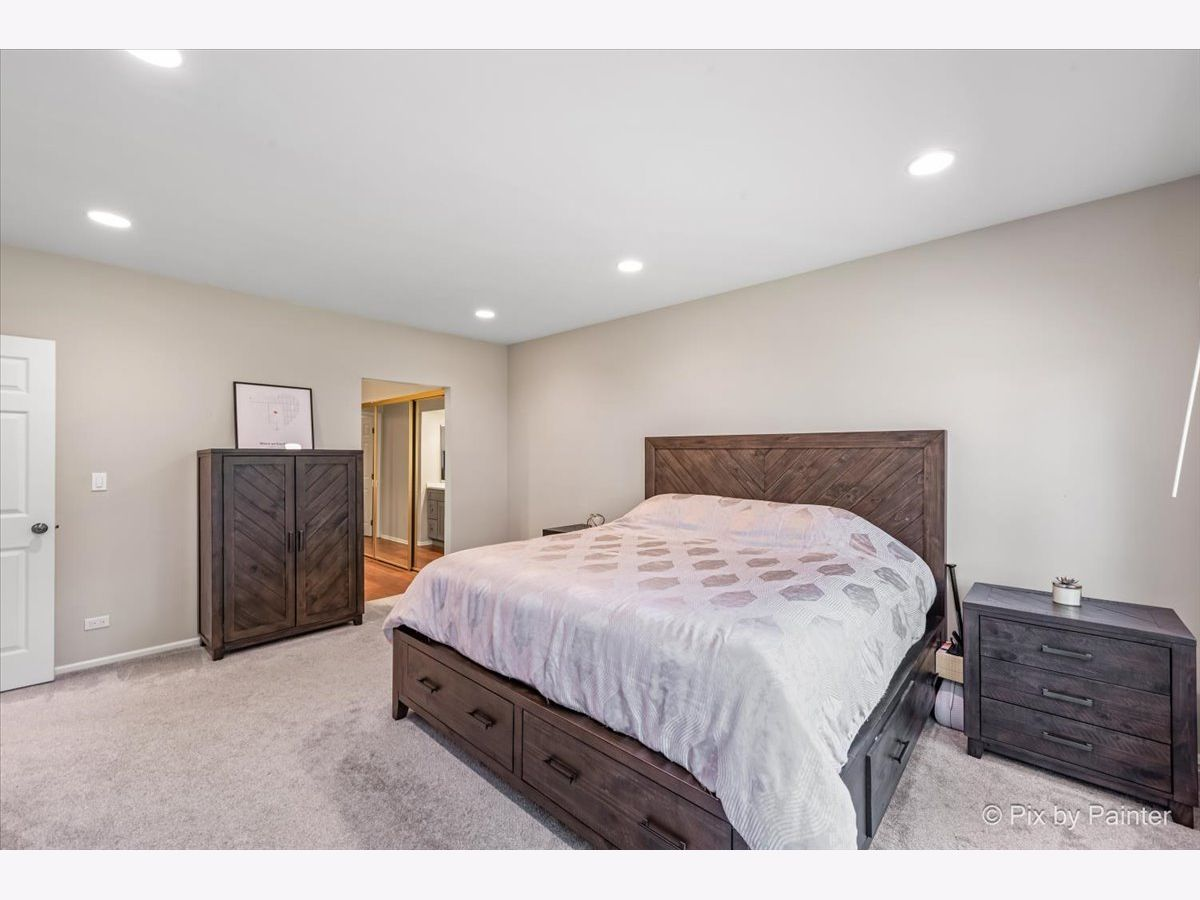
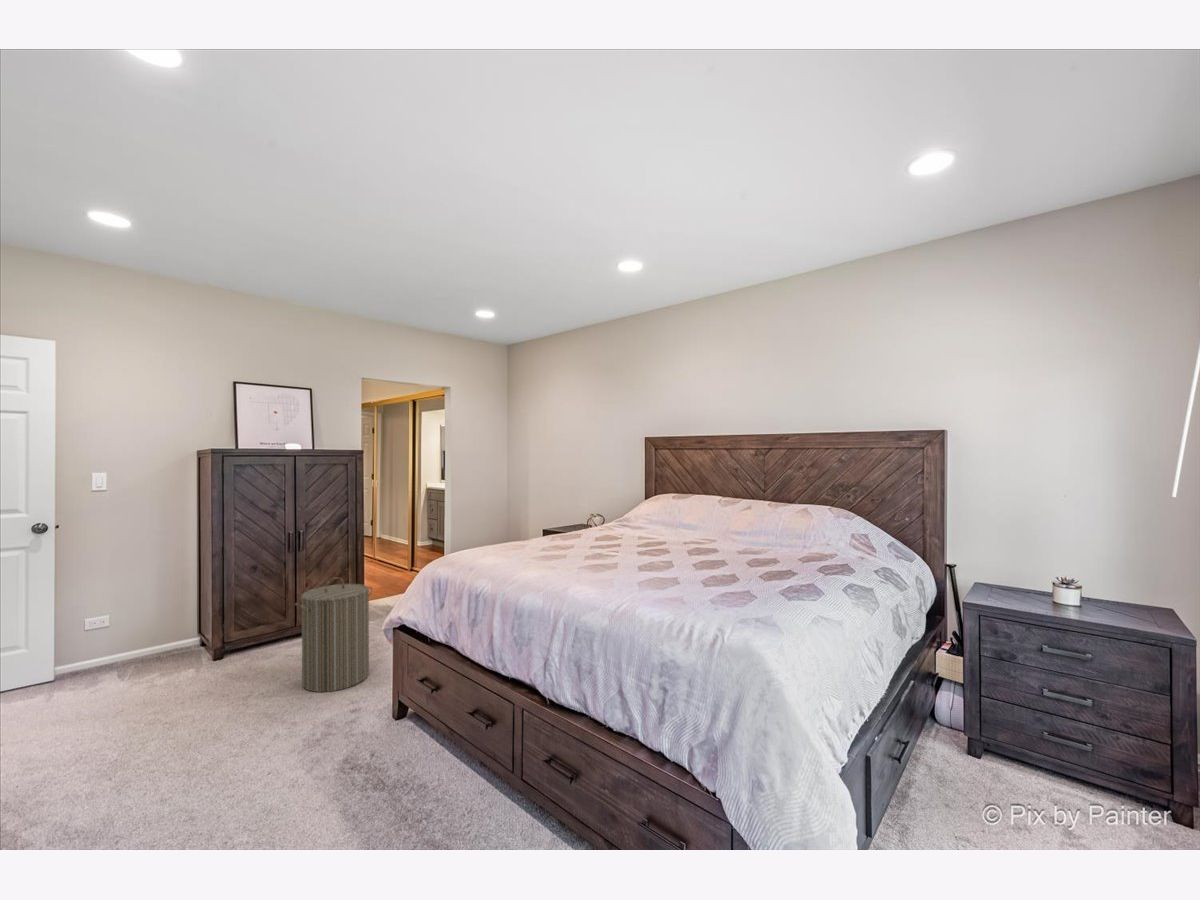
+ laundry hamper (336, 628)
